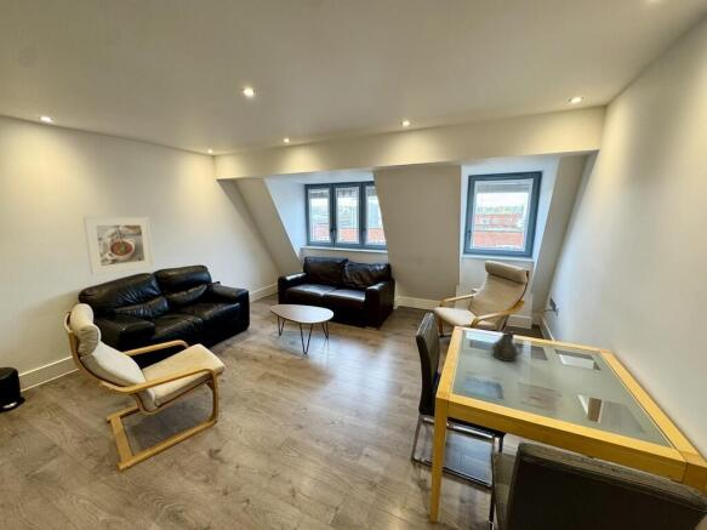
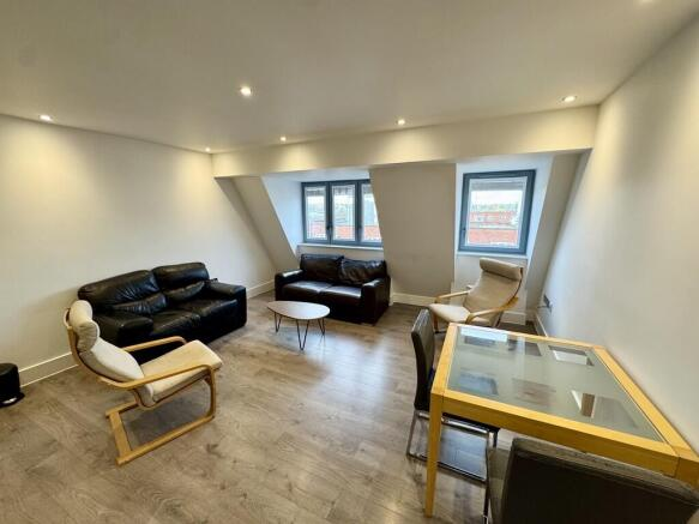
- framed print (121, 244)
- teapot (502, 346)
